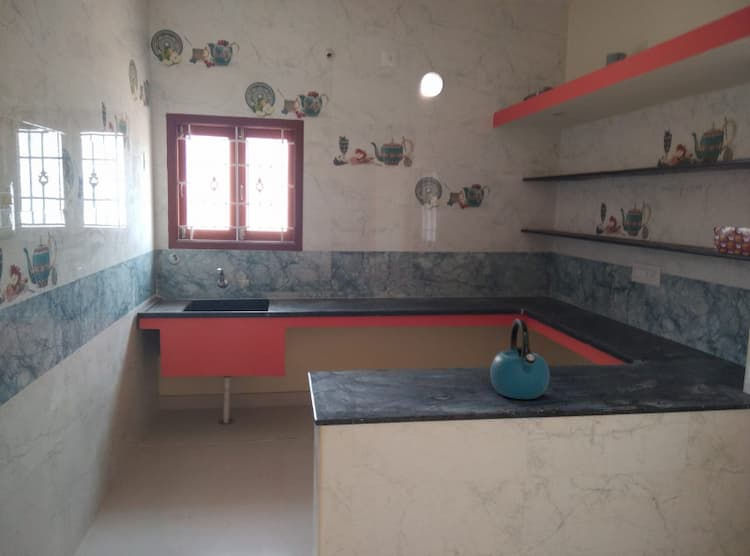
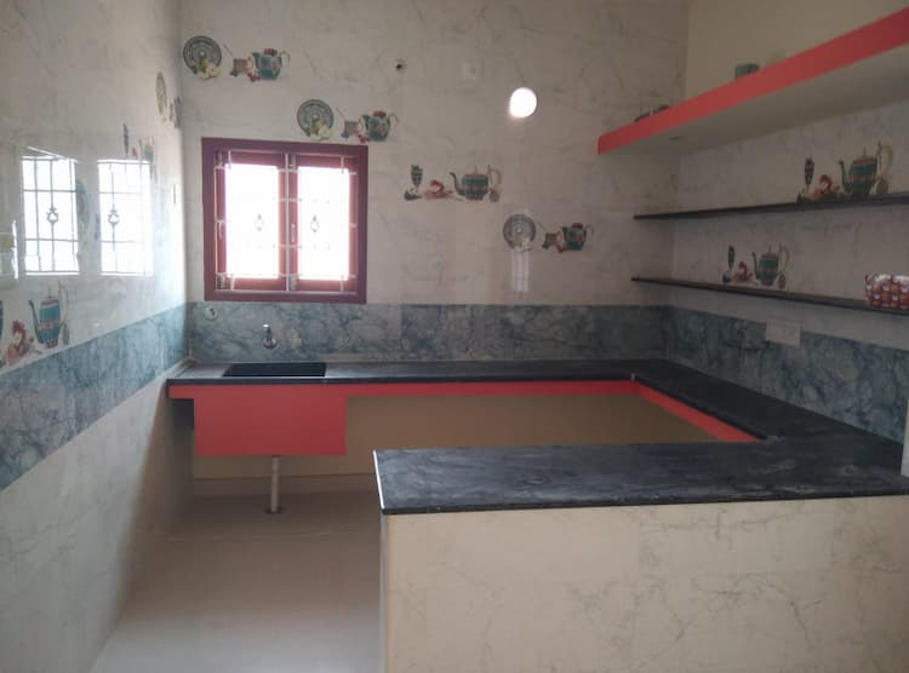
- kettle (521, 358)
